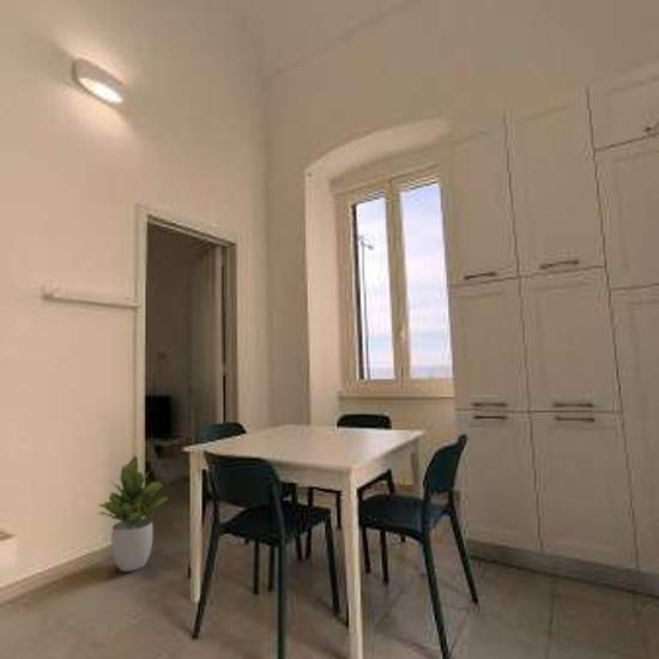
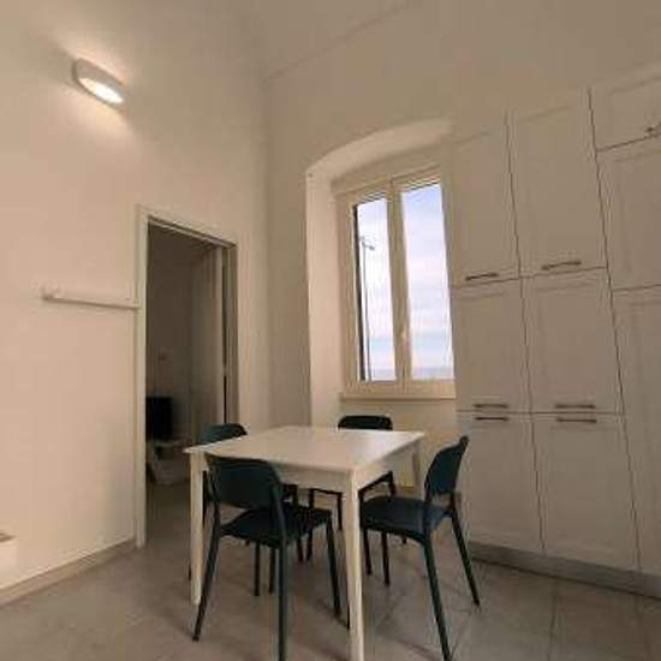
- potted plant (132, 512)
